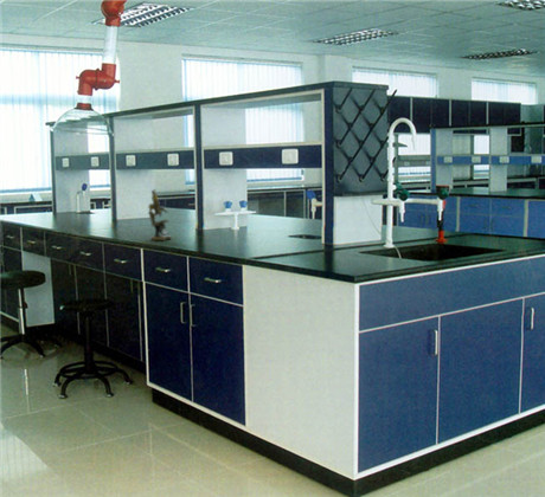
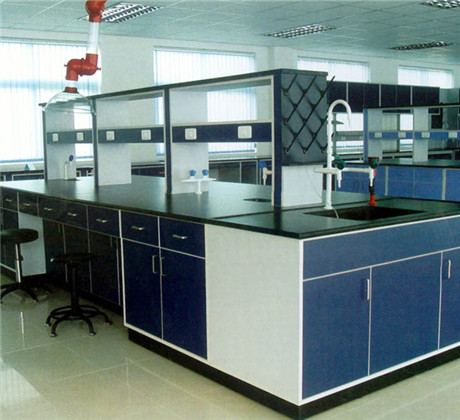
- microscope (159, 214)
